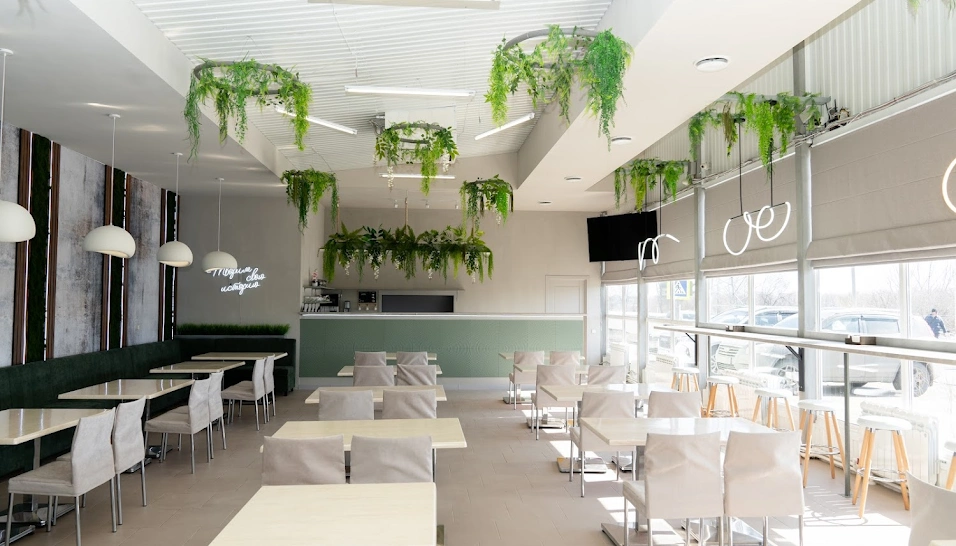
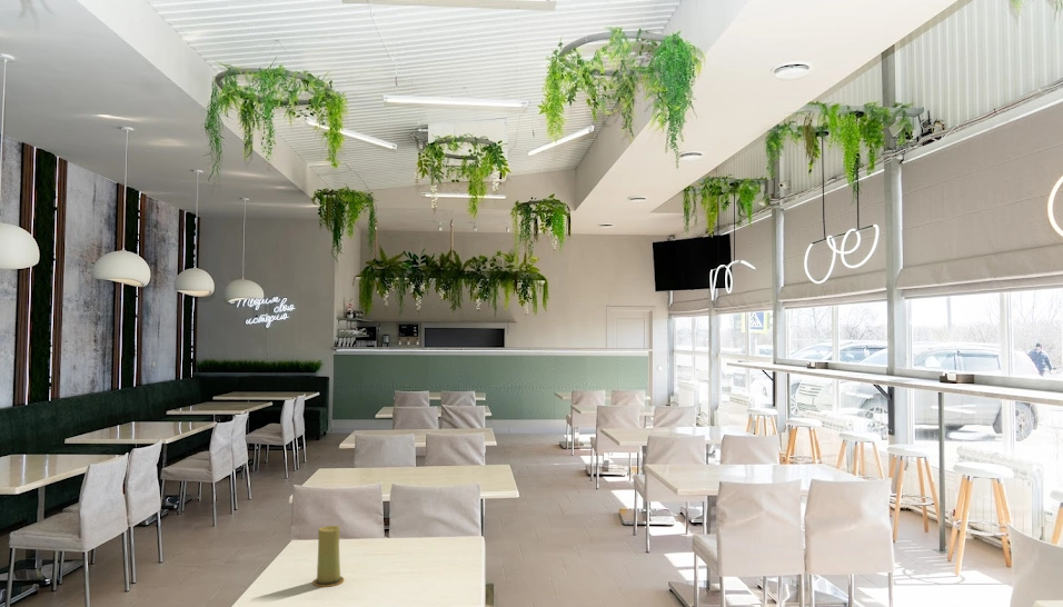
+ candle (328, 554)
